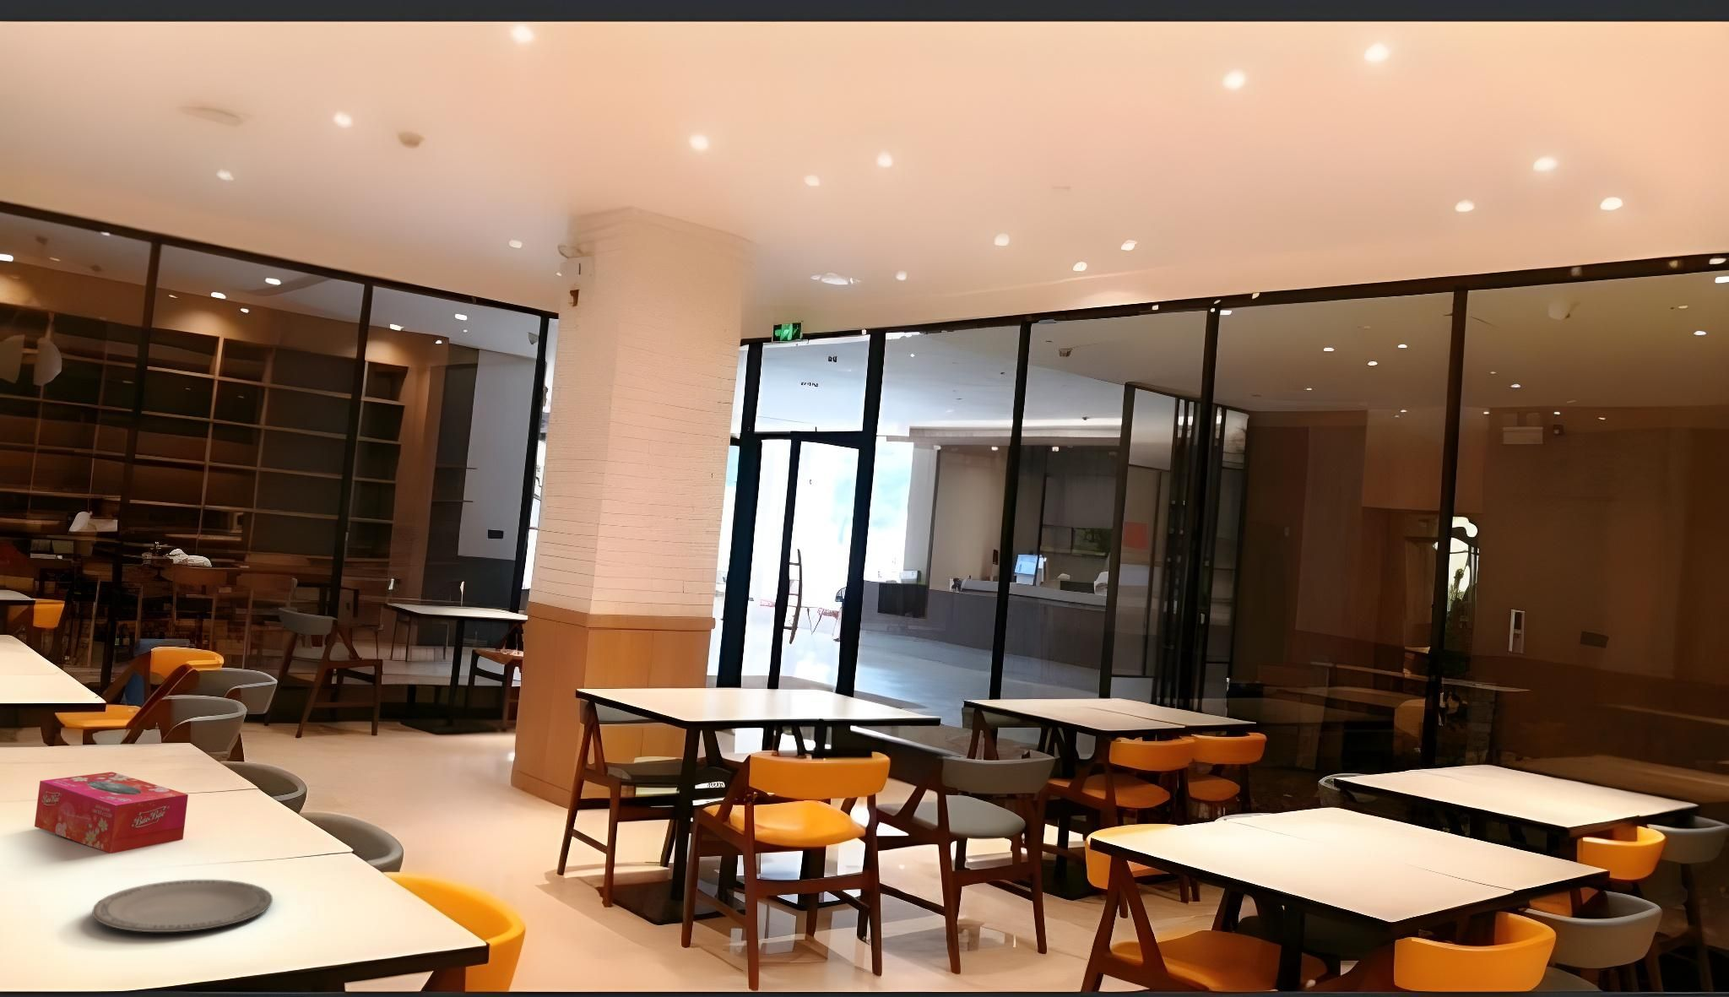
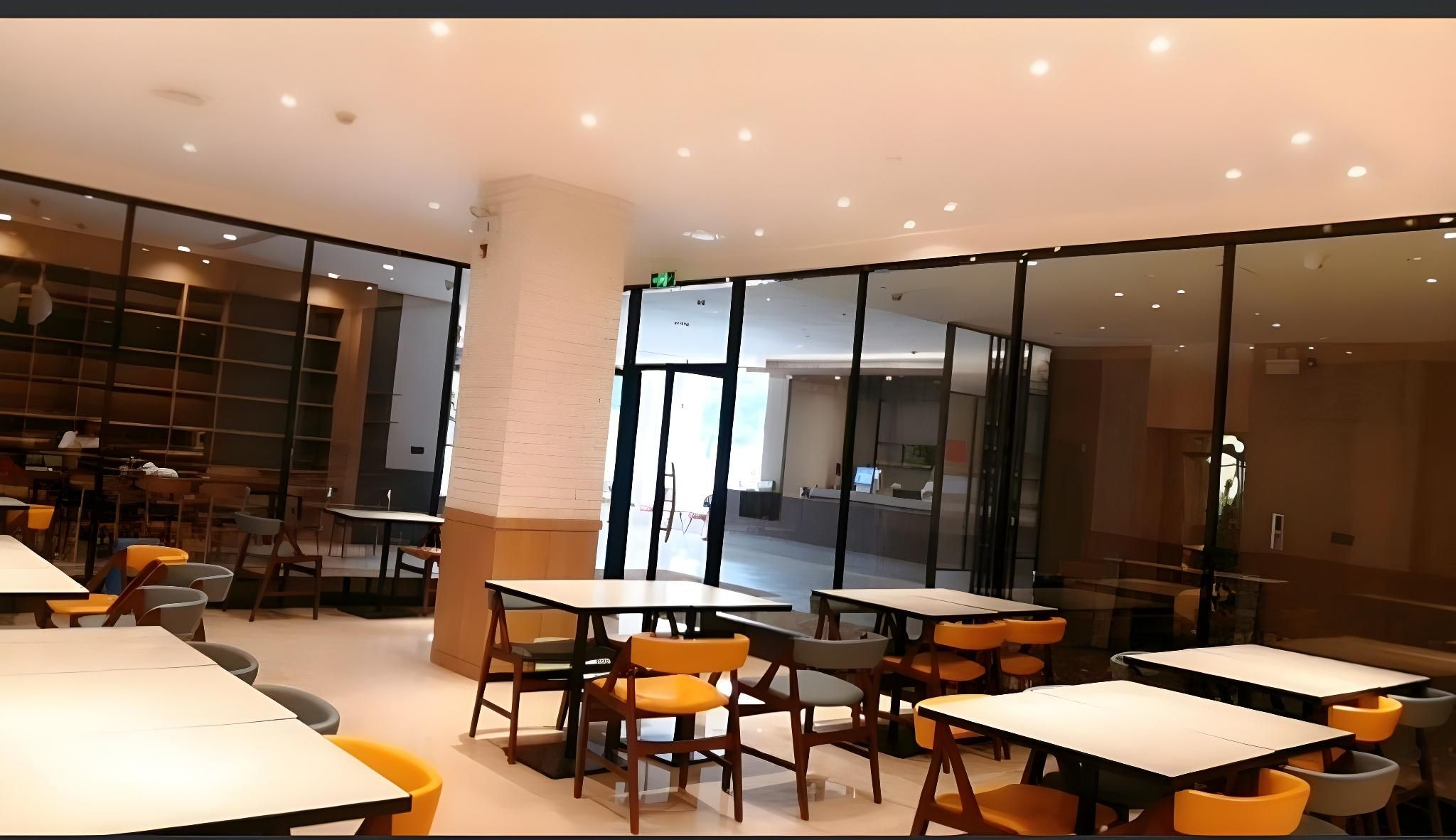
- plate (185, 907)
- tissue box (110, 811)
